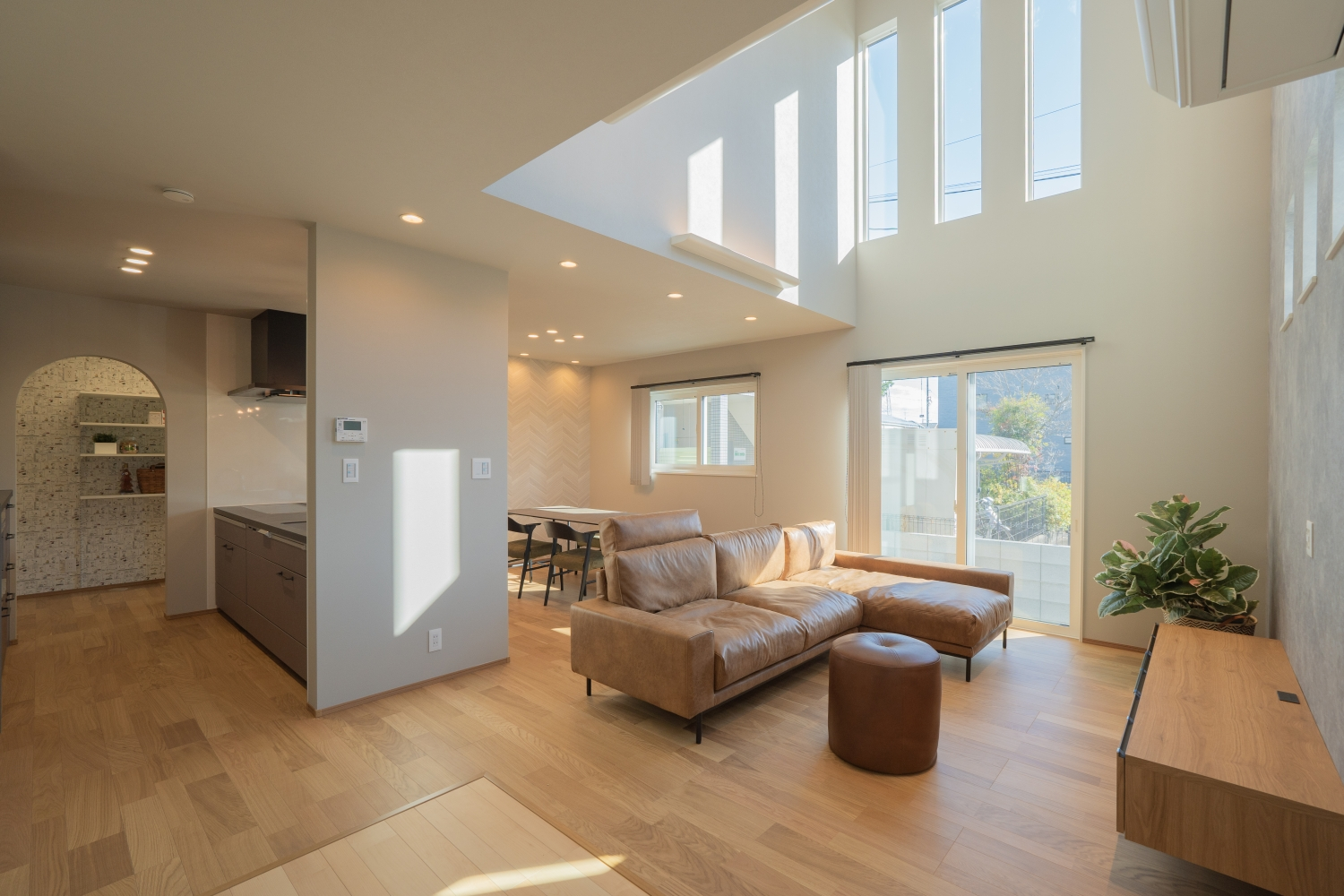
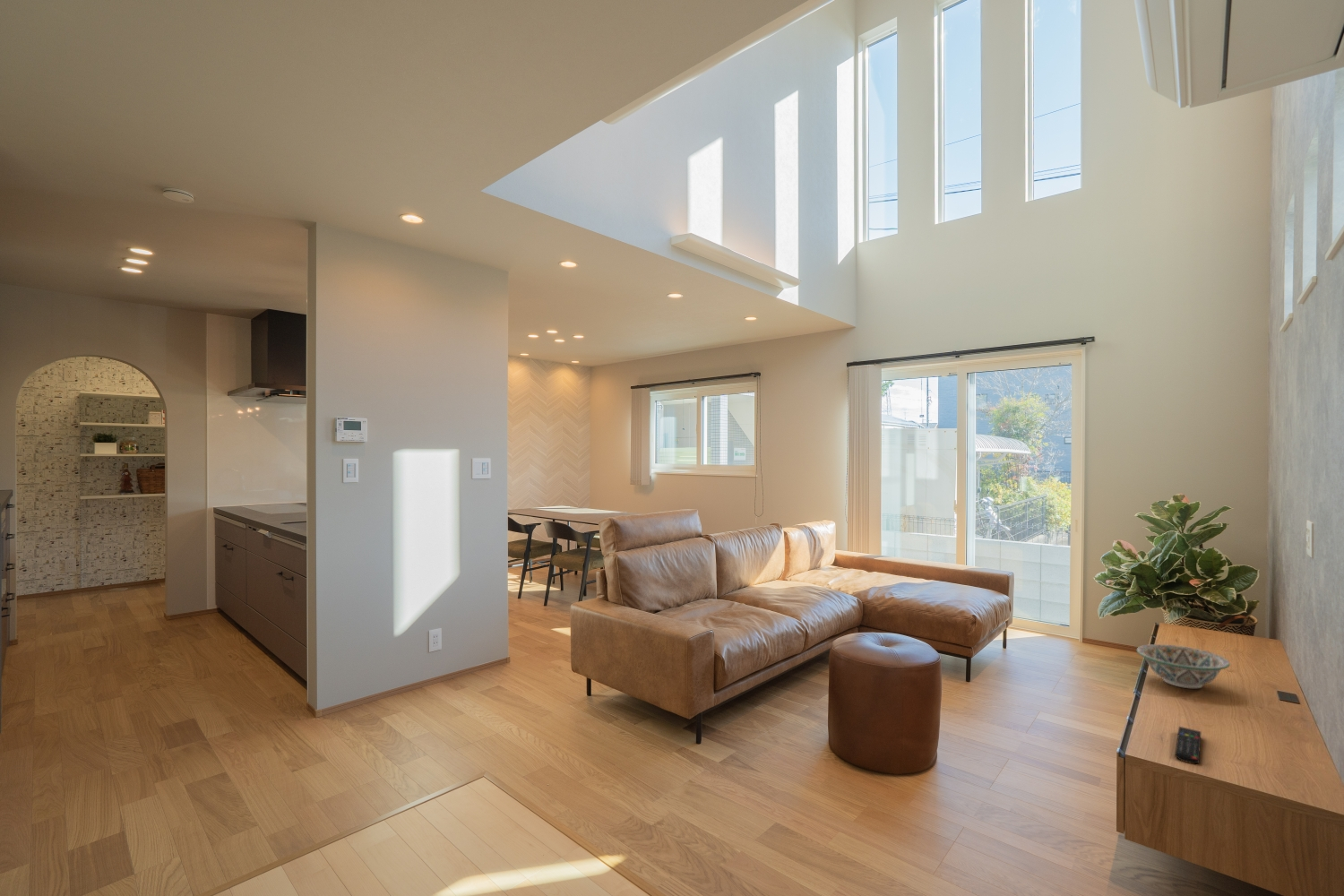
+ decorative bowl (1181, 668)
+ remote control (1188, 745)
